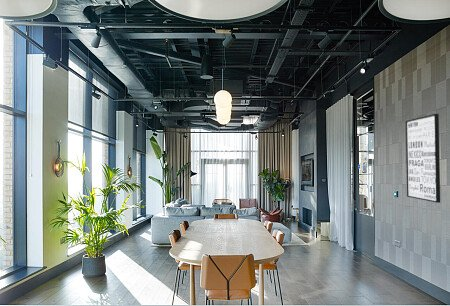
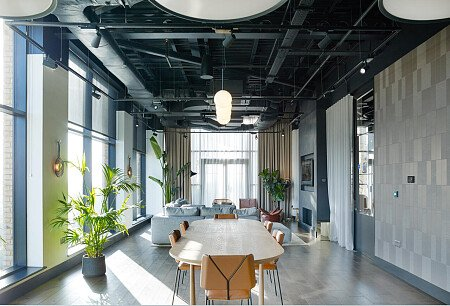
- wall art (421, 158)
